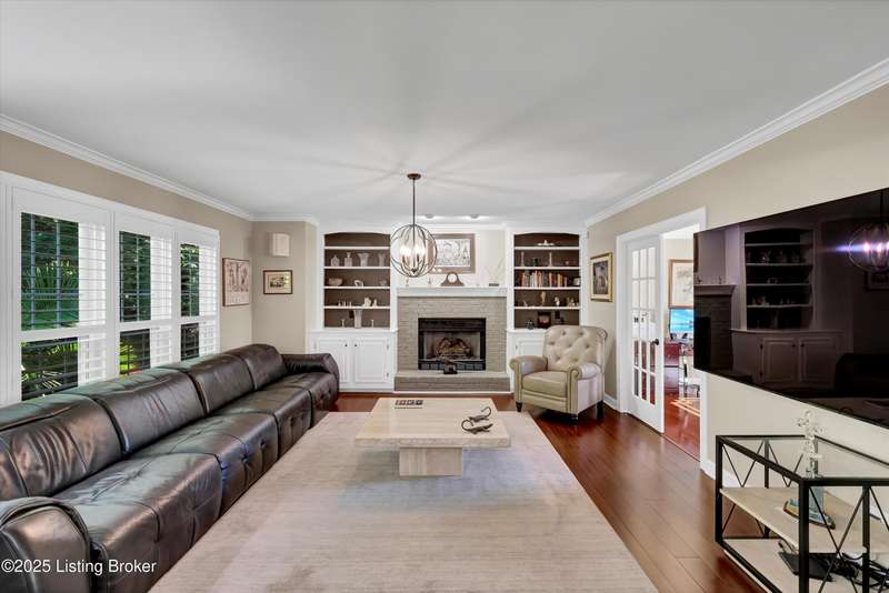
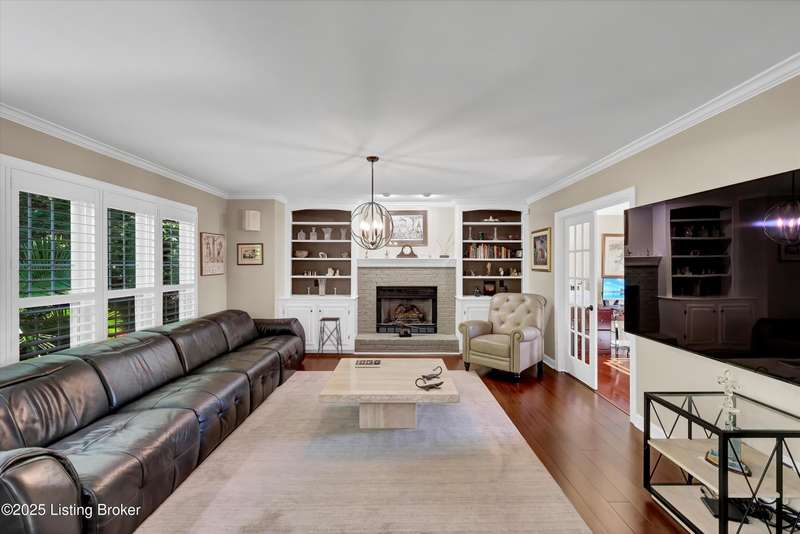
+ side table (329, 338)
